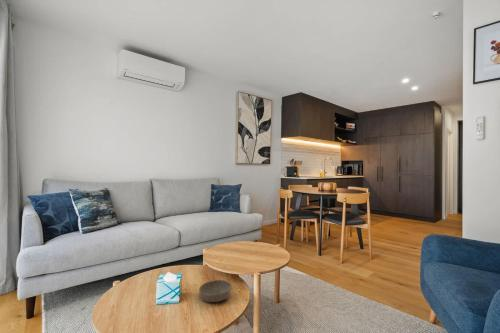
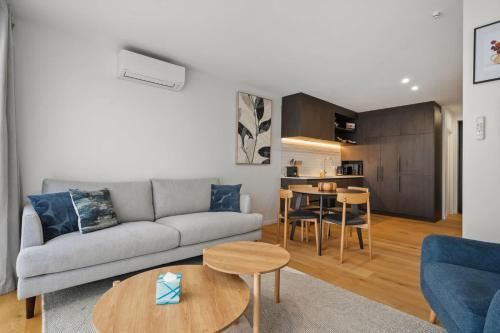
- bowl (215, 291)
